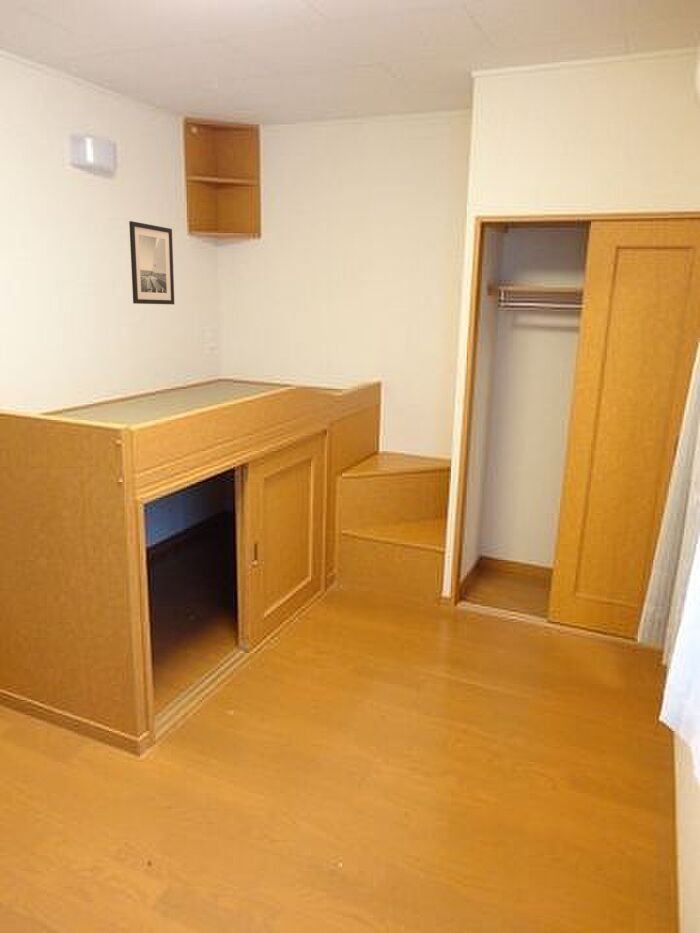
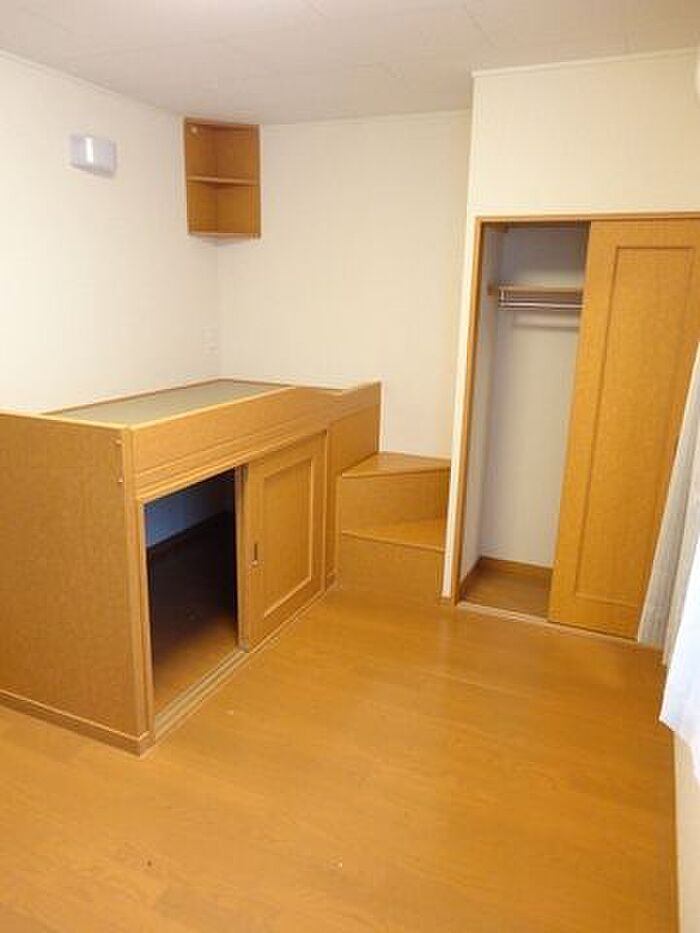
- wall art (153, 265)
